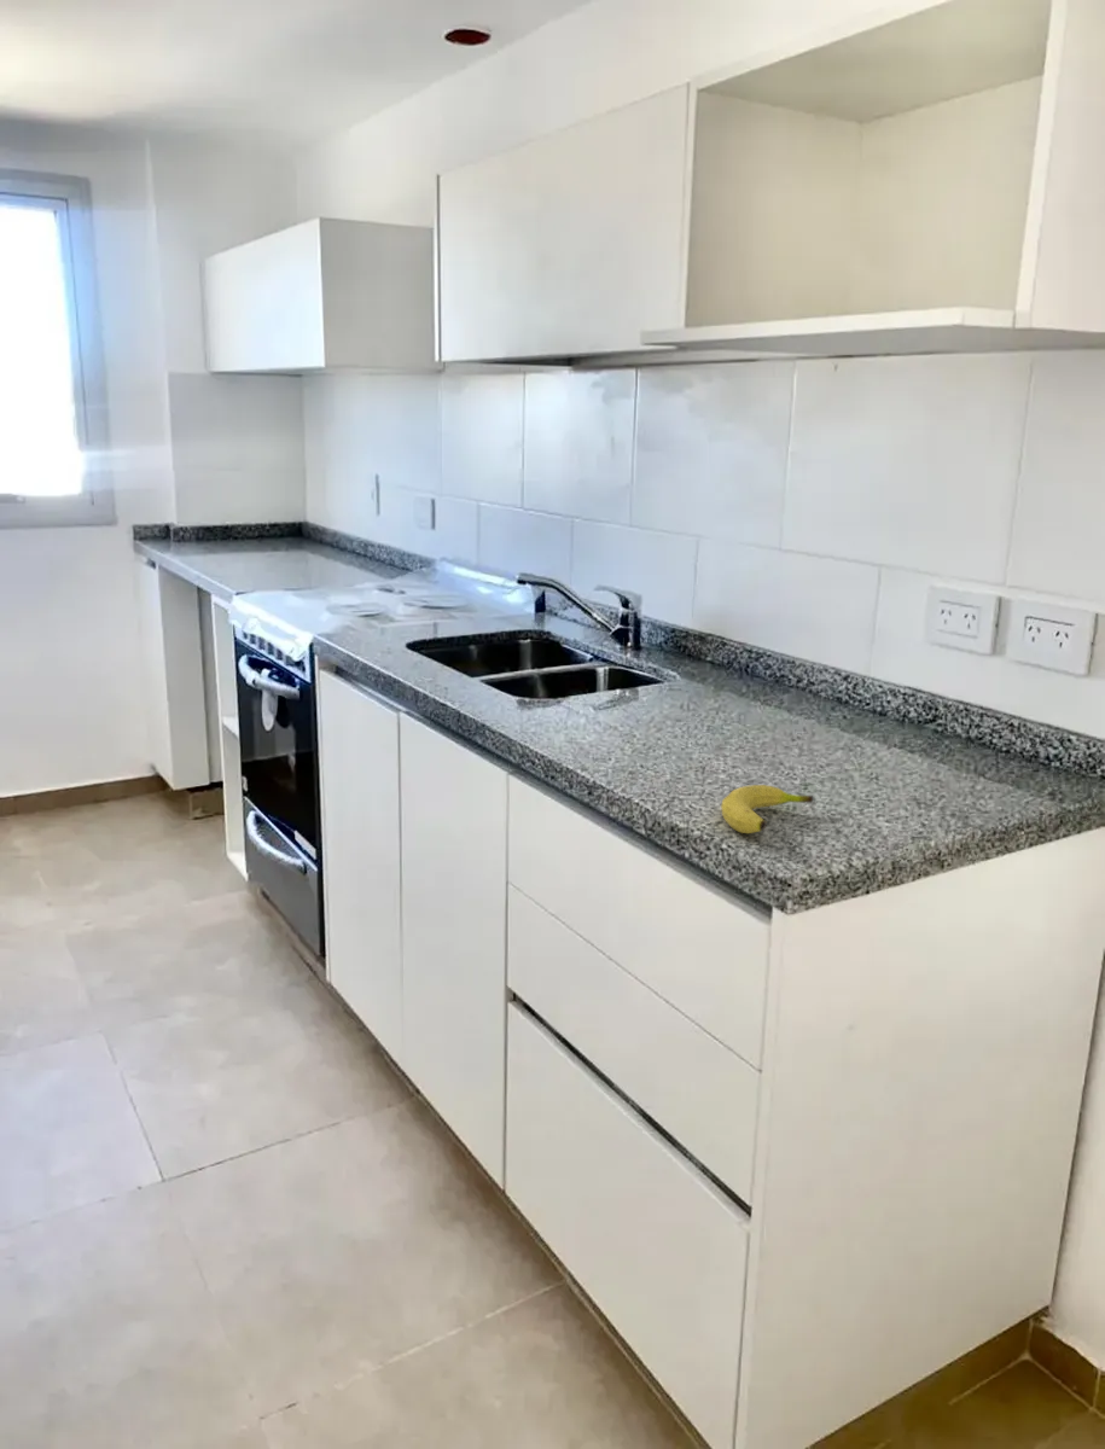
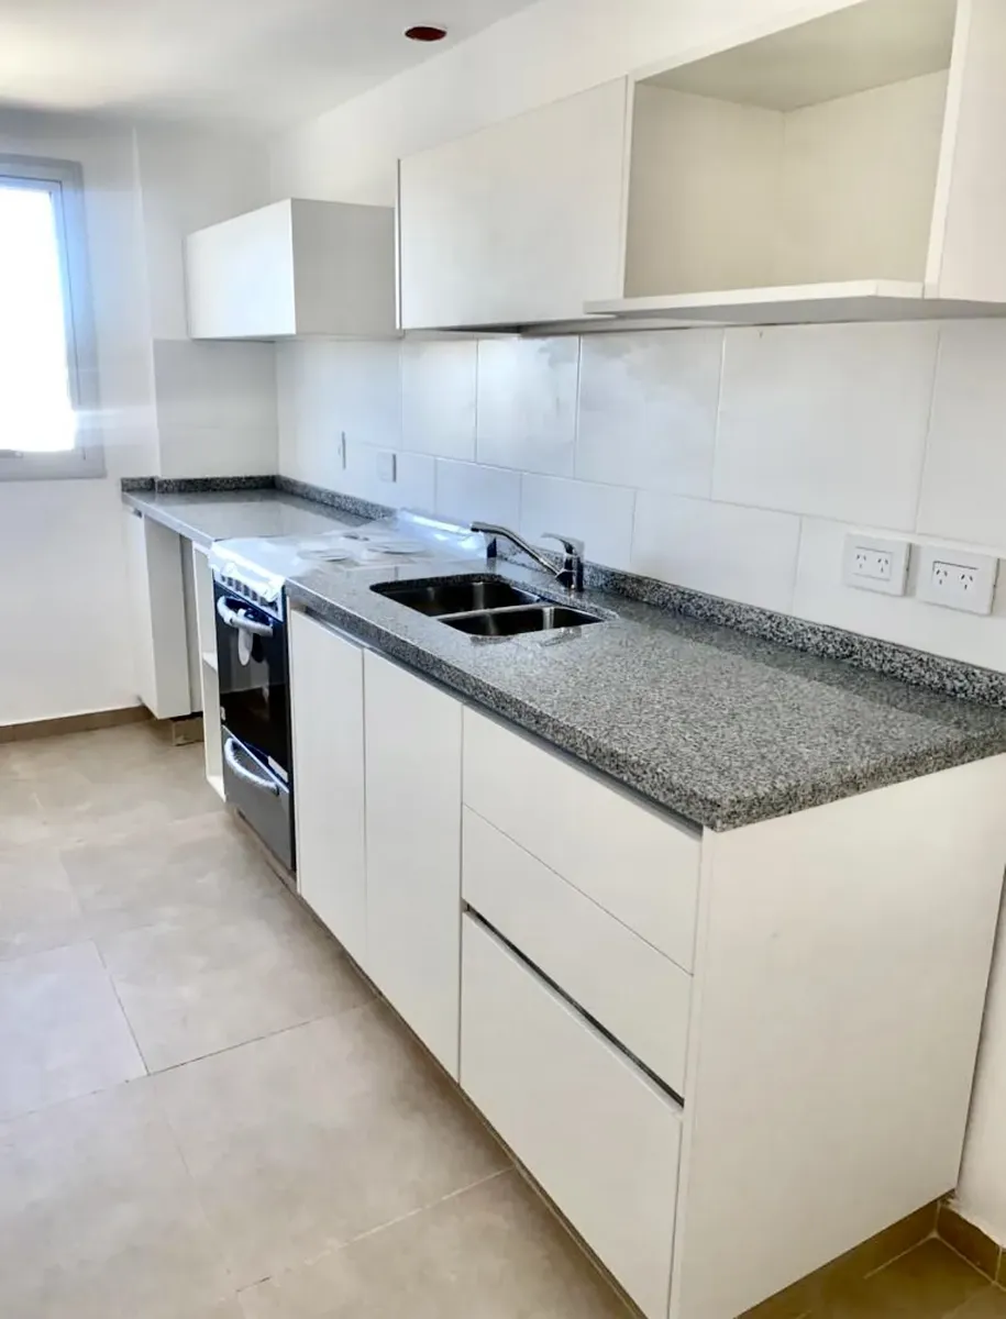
- fruit (770, 805)
